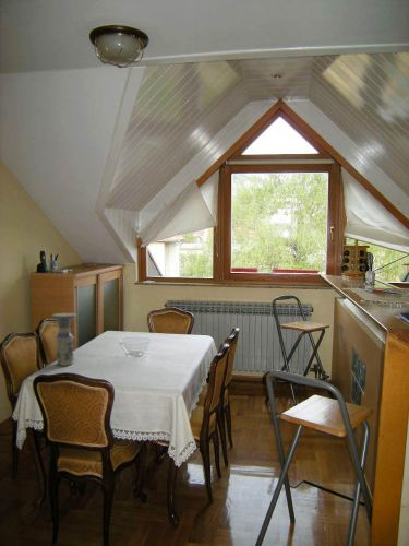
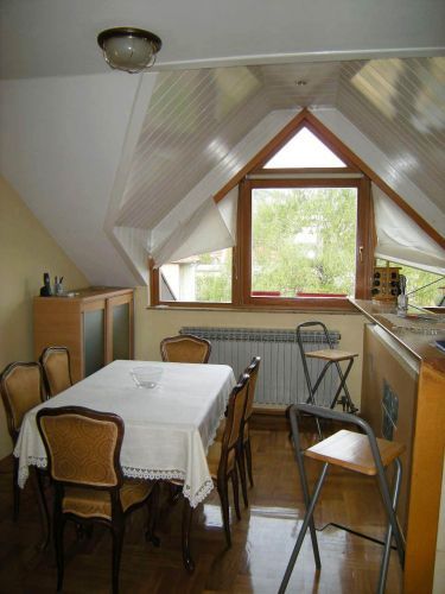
- vase (63, 339)
